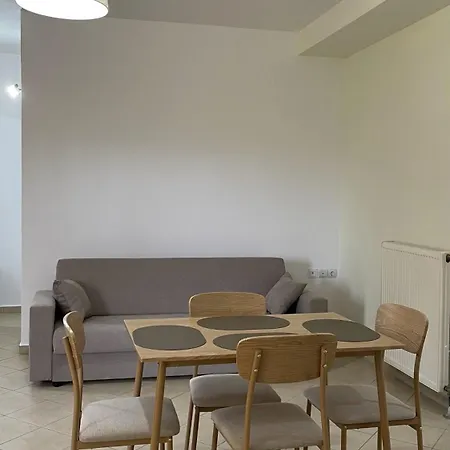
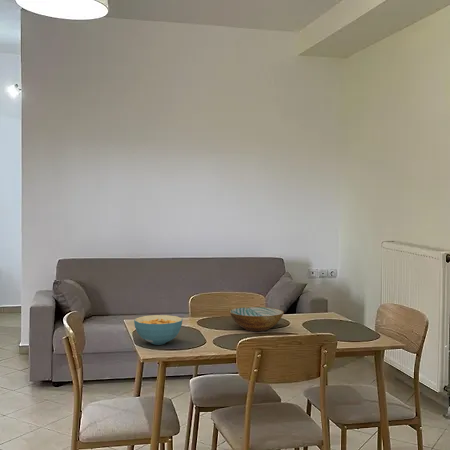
+ bowl (256, 320)
+ cereal bowl (158, 331)
